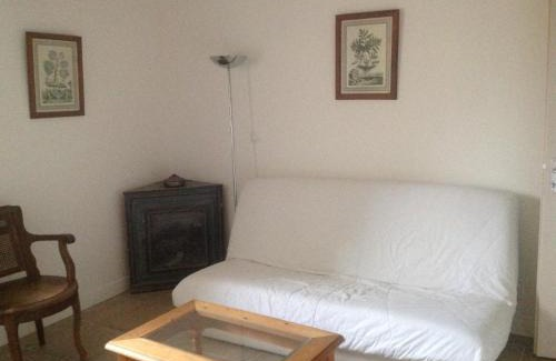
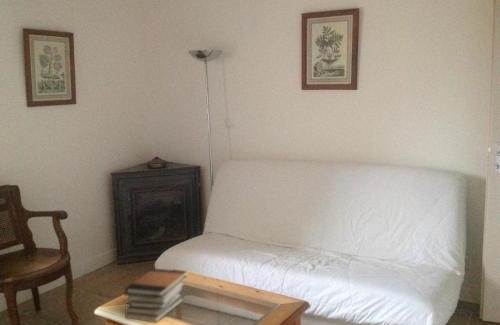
+ book stack (156, 293)
